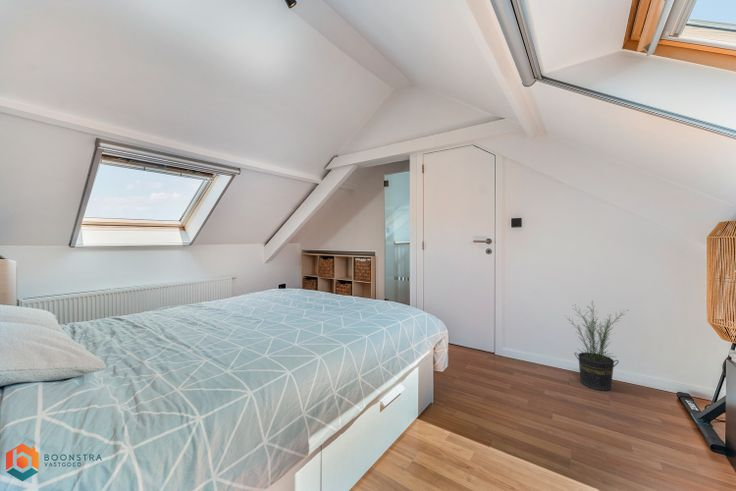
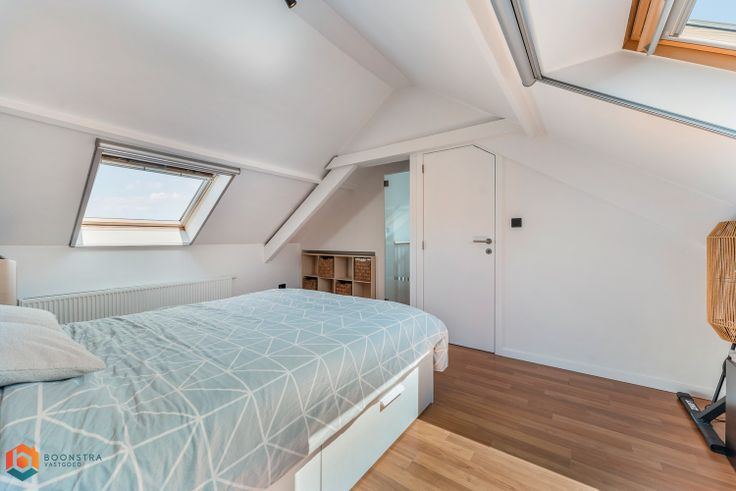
- potted plant (594, 343)
